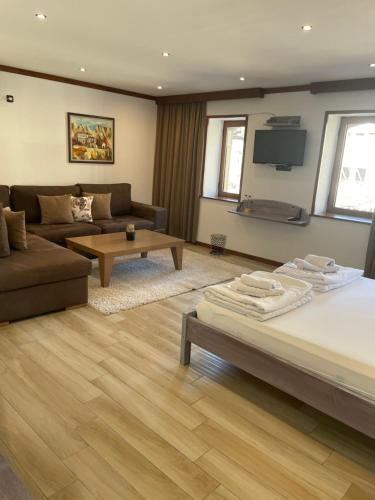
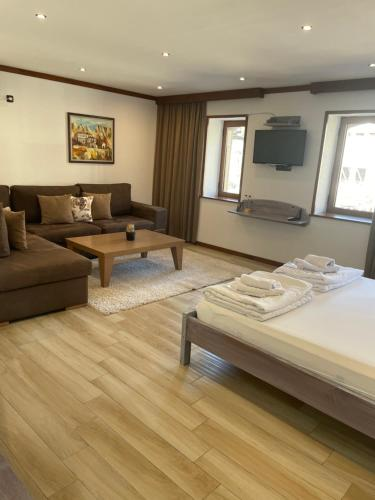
- waste bin (218, 243)
